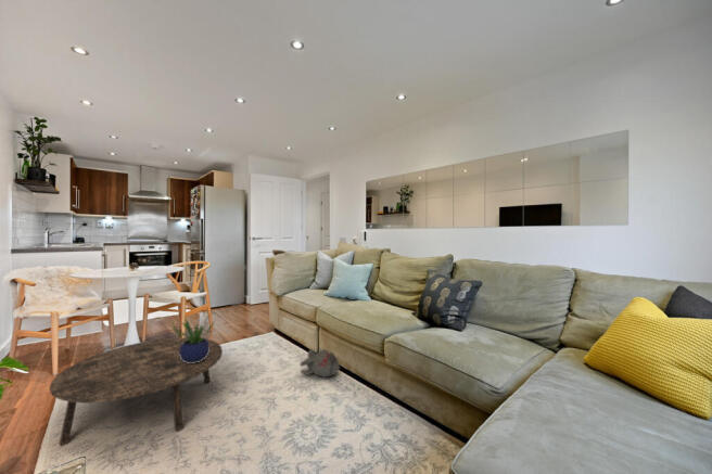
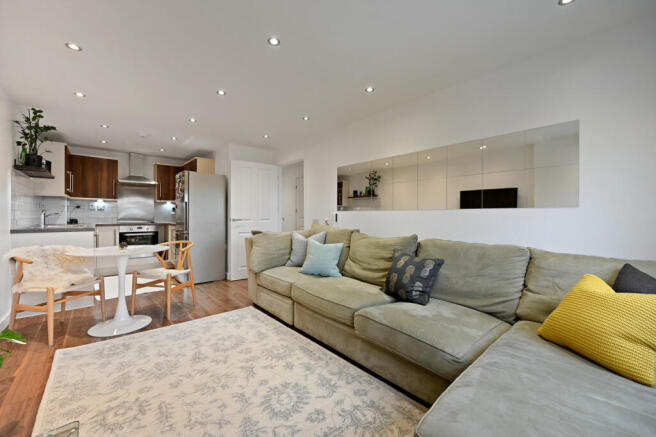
- potted plant (195, 338)
- coffee table (148, 384)
- plush toy (319, 362)
